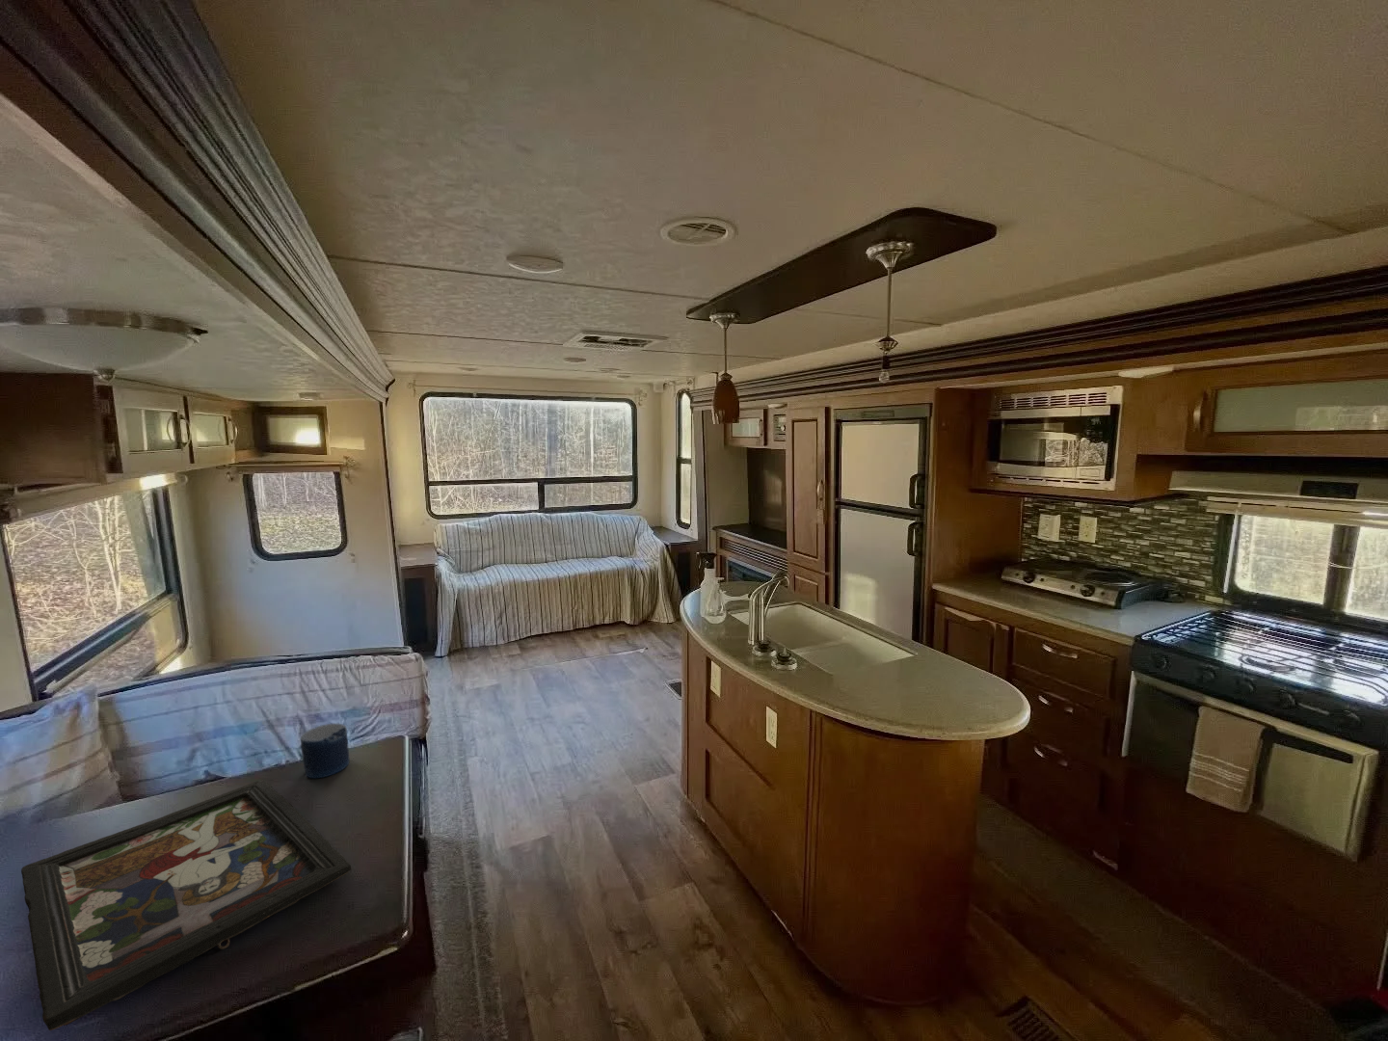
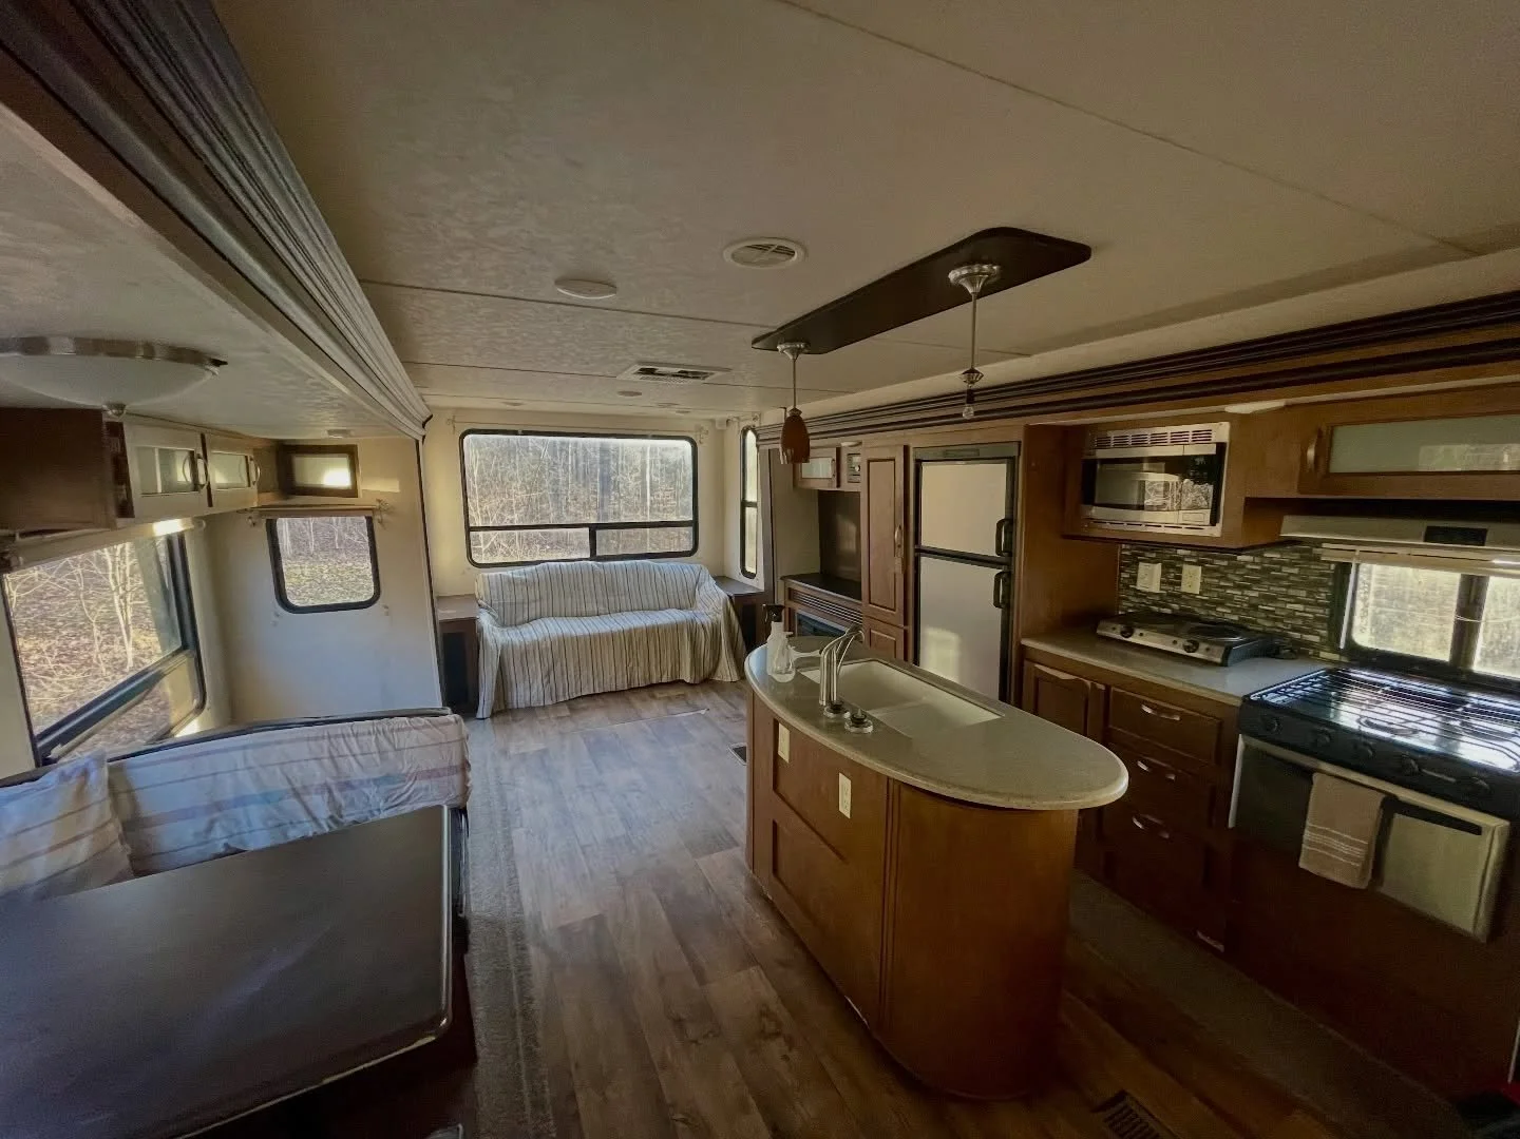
- candle (325, 750)
- board game (187, 870)
